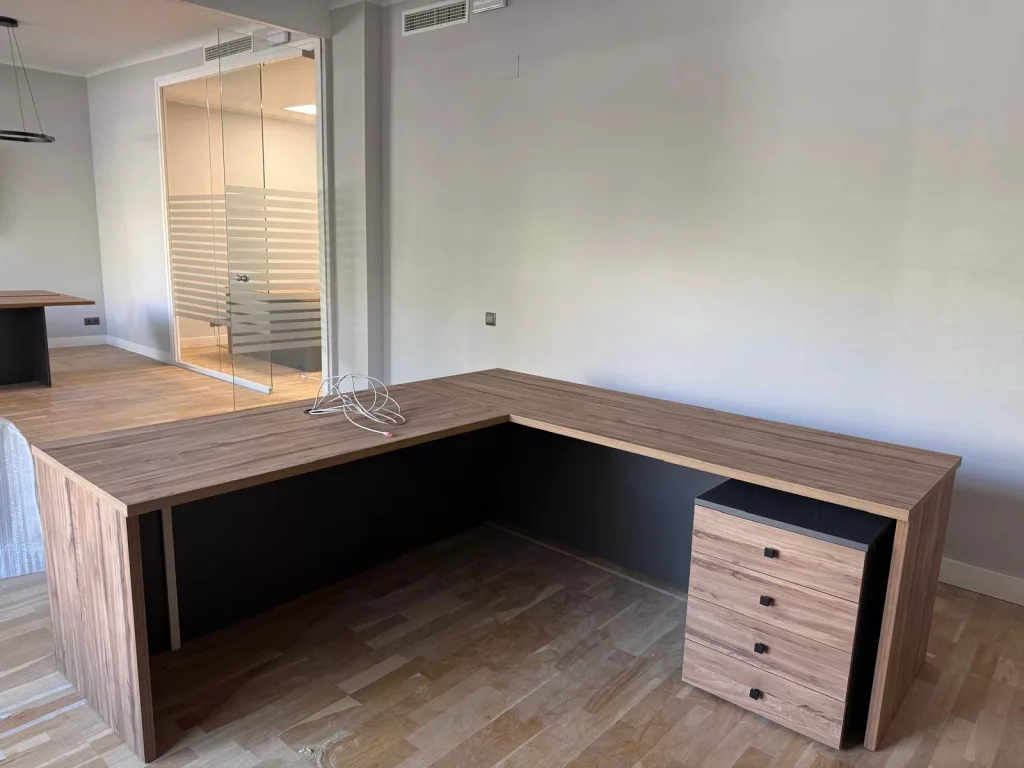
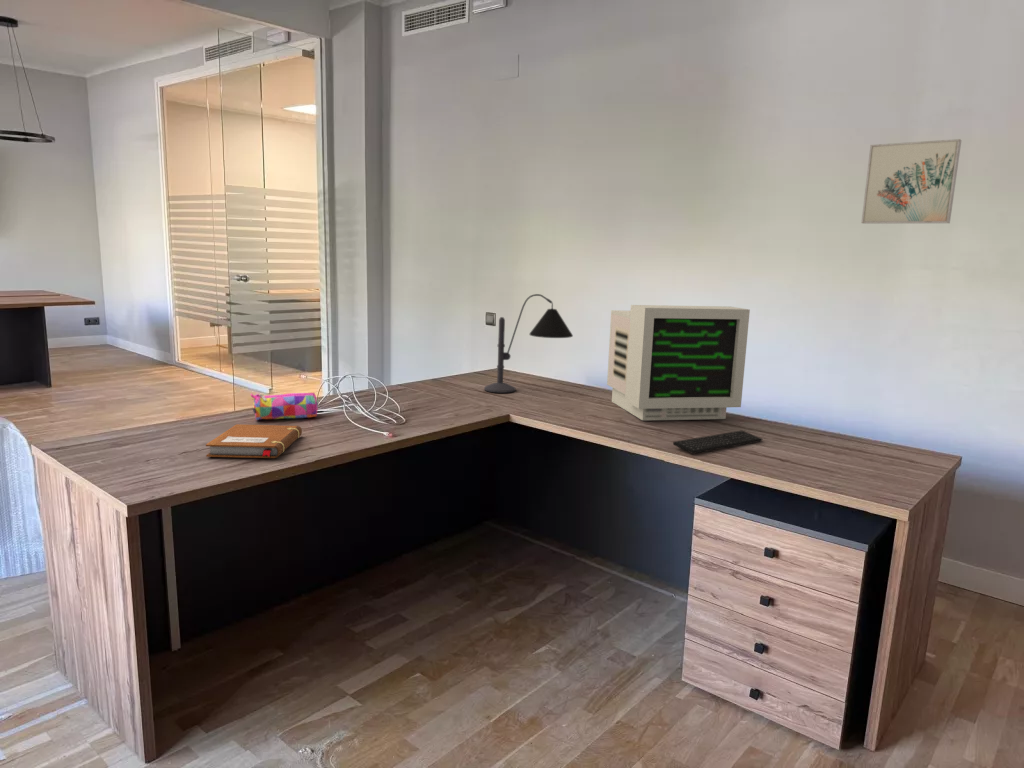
+ pencil case (285, 405)
+ notebook (256, 441)
+ computer monitor (671, 358)
+ desk lamp (531, 335)
+ keyboard (718, 441)
+ wall art (909, 183)
